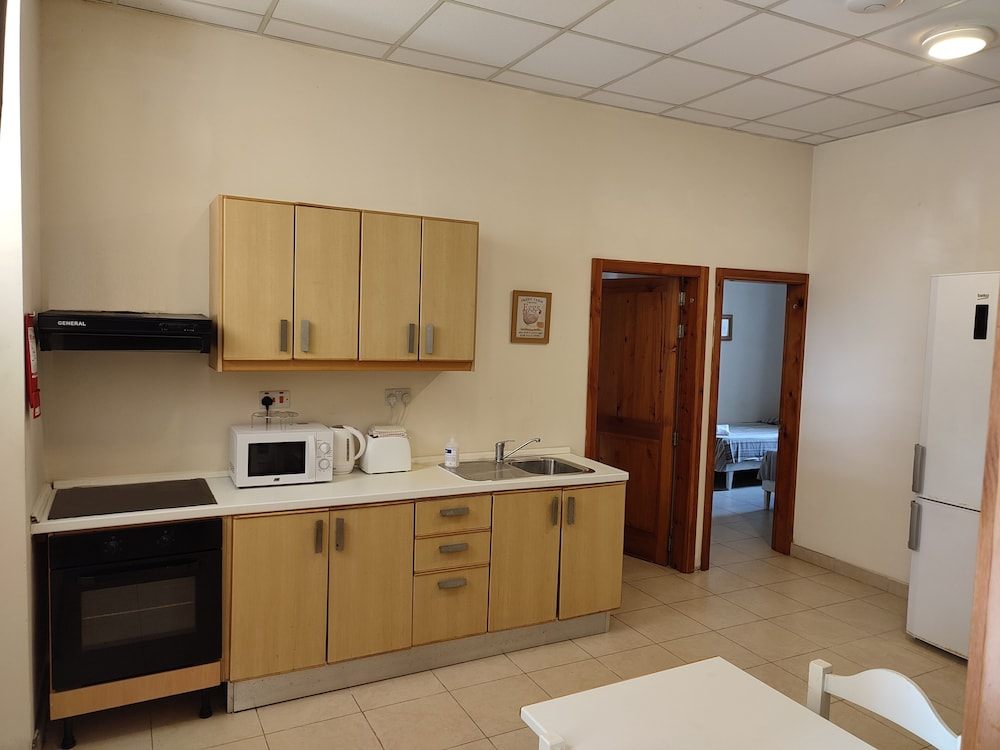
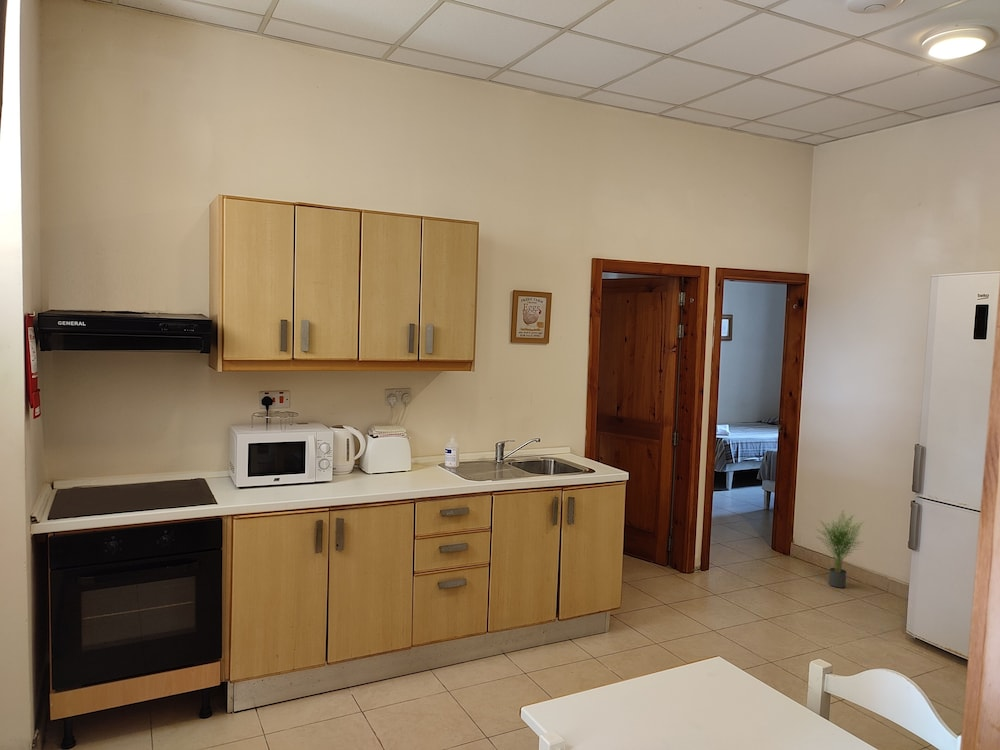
+ potted plant (835, 546)
